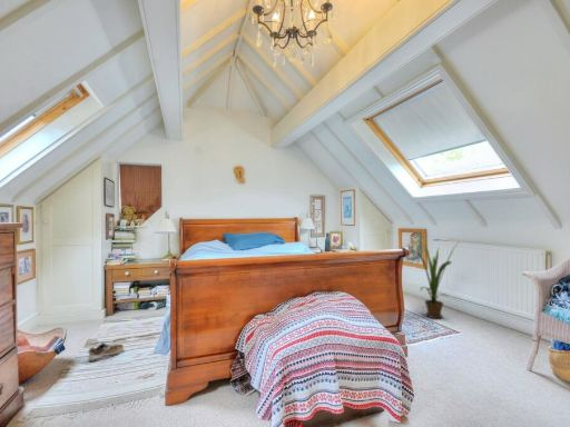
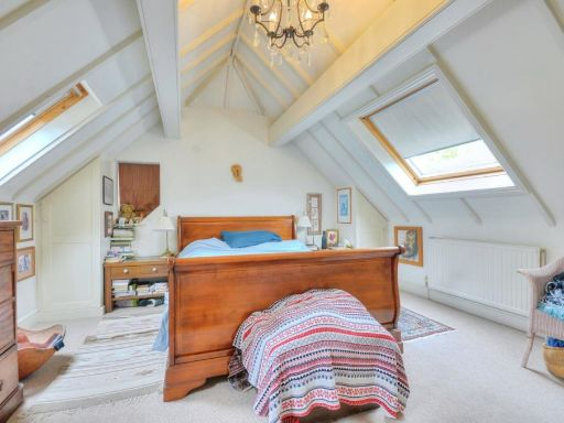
- house plant (429, 277)
- shoe (106, 348)
